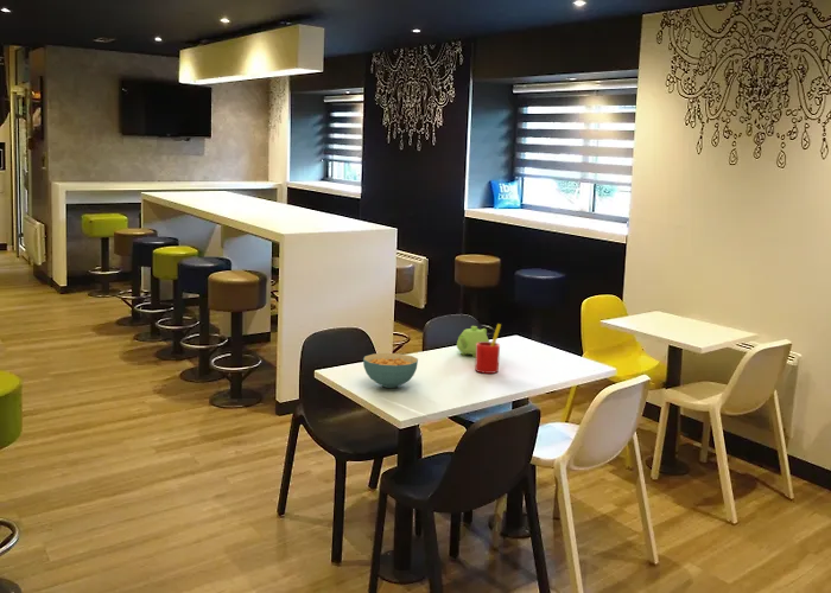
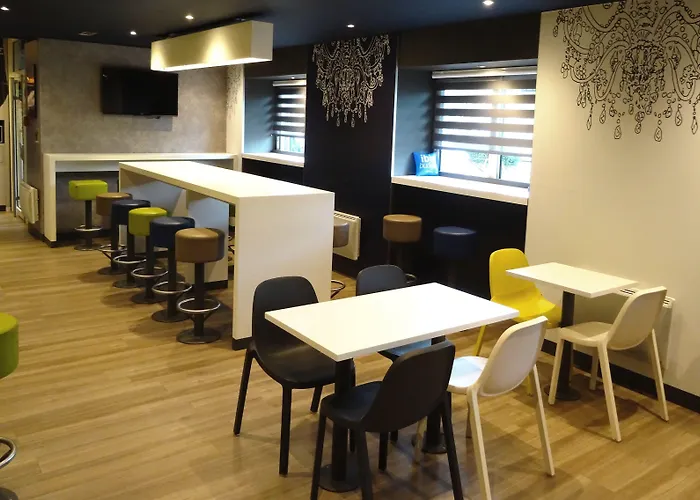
- cereal bowl (389, 372)
- straw (489, 347)
- teapot (472, 340)
